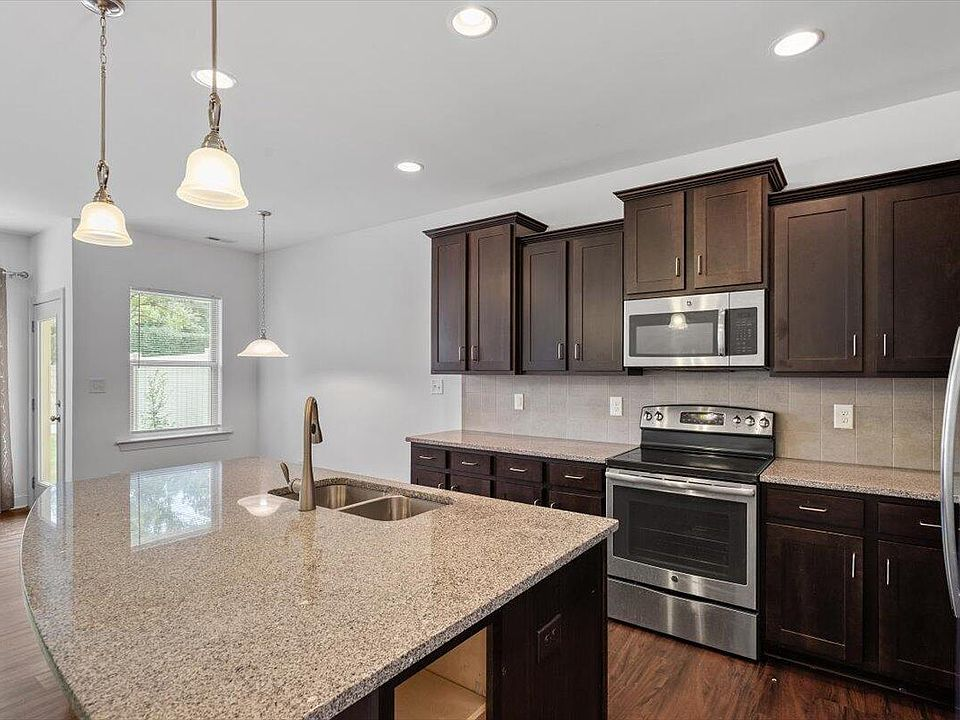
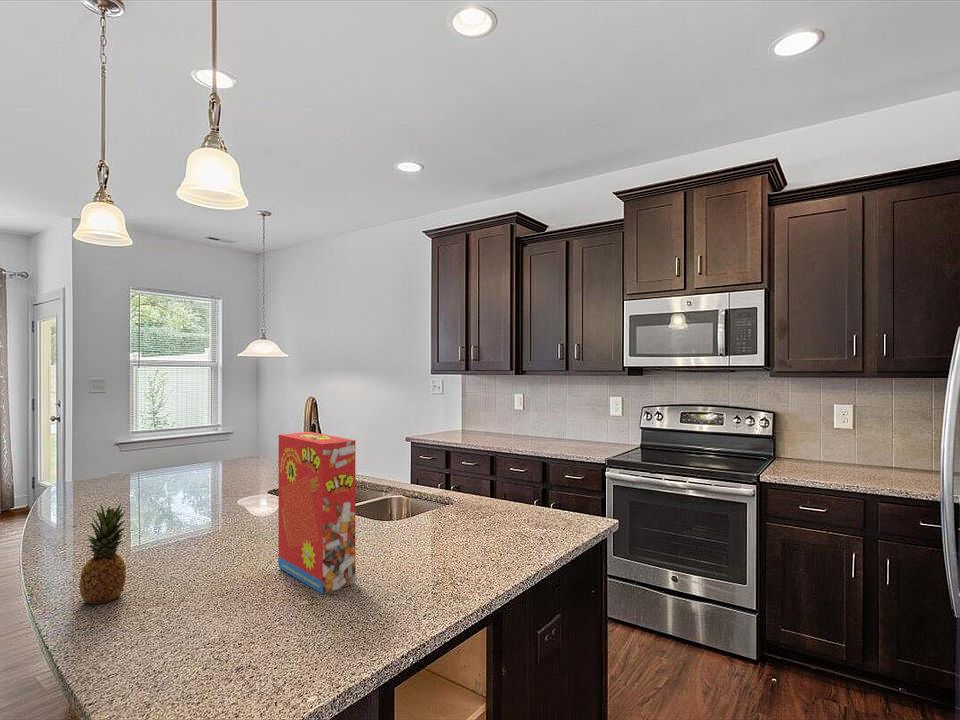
+ cereal box (315, 506)
+ fruit (103, 551)
